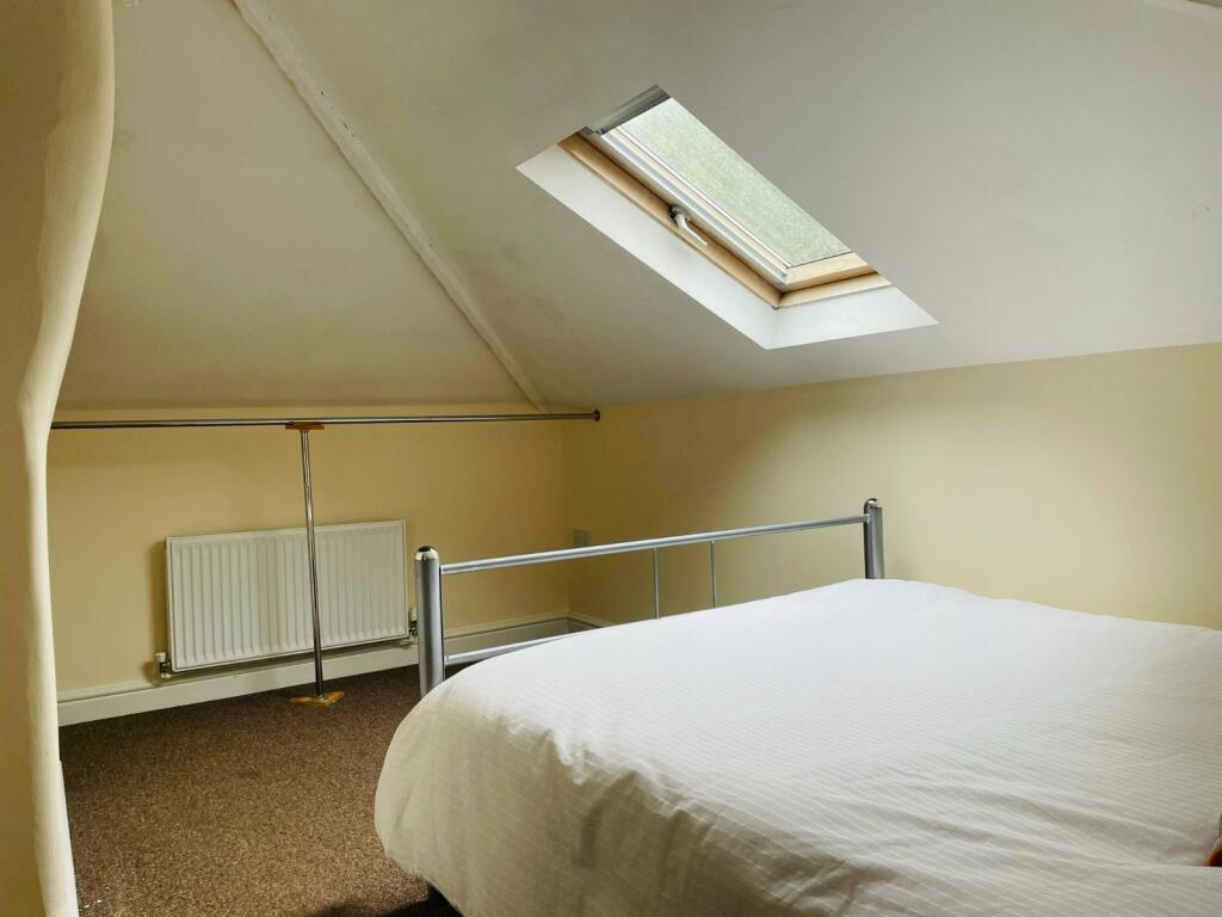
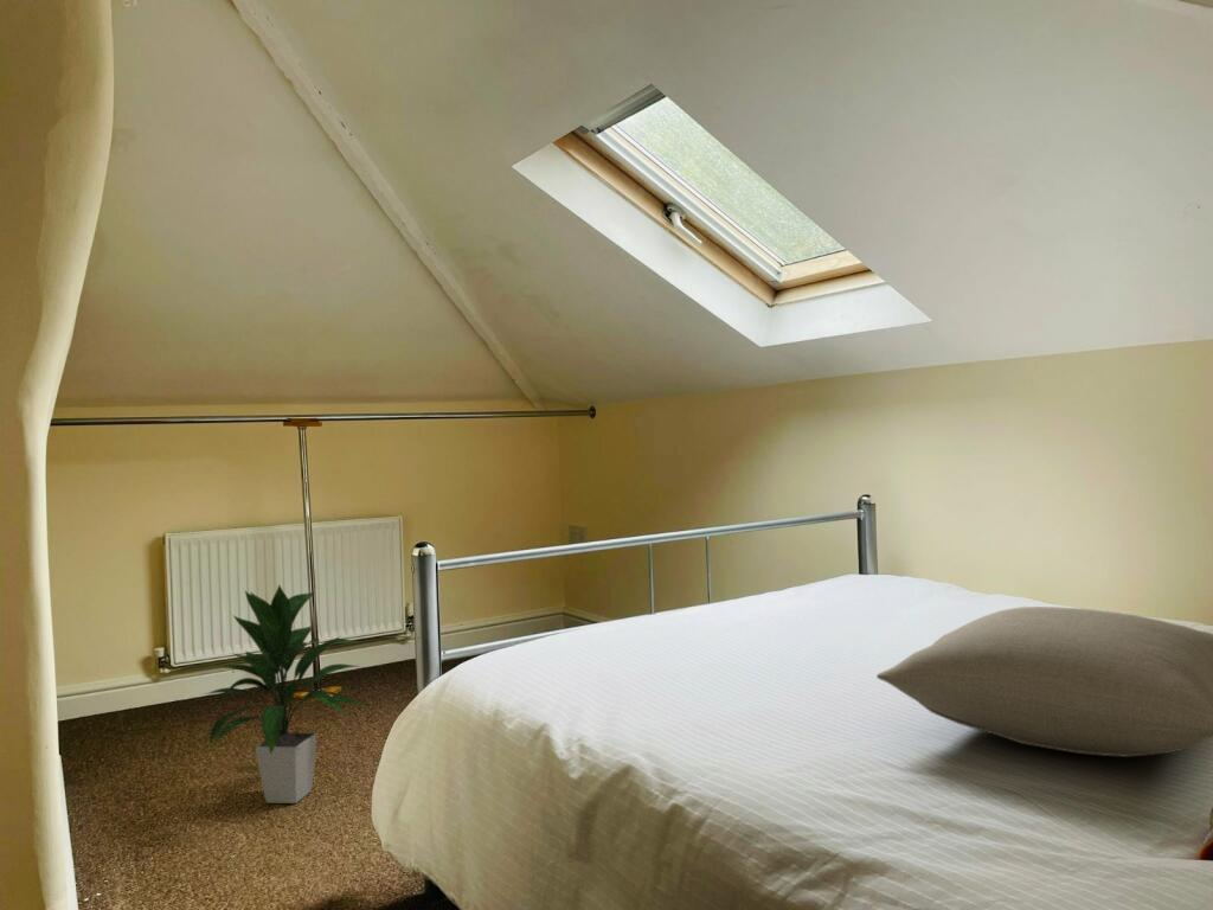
+ indoor plant (280, 687)
+ pillow (1073, 672)
